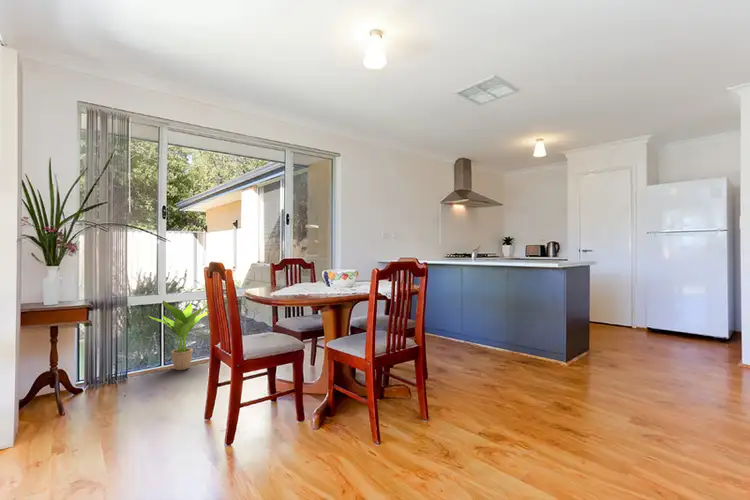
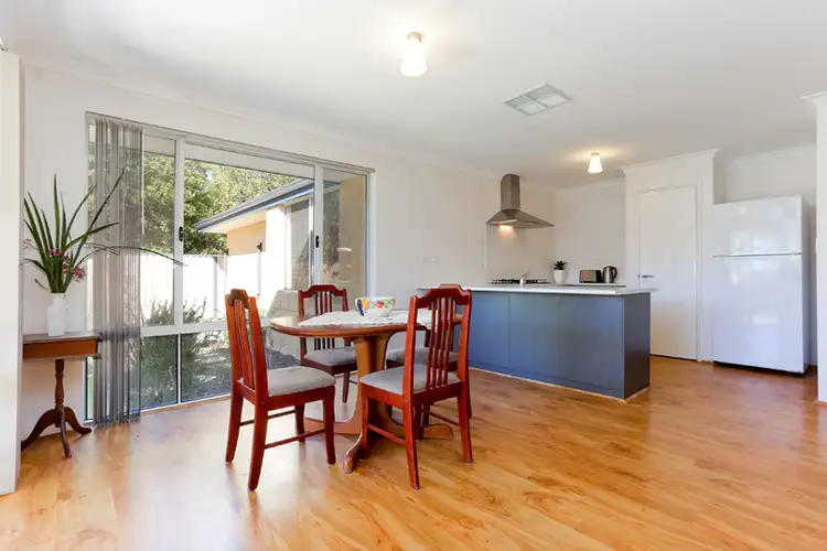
- potted plant (186, 333)
